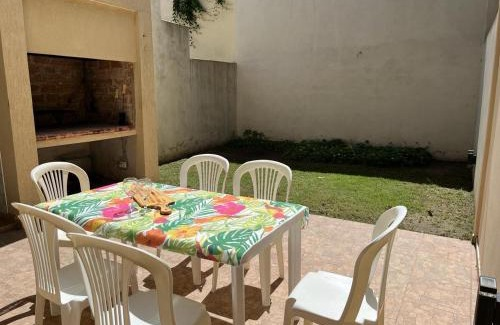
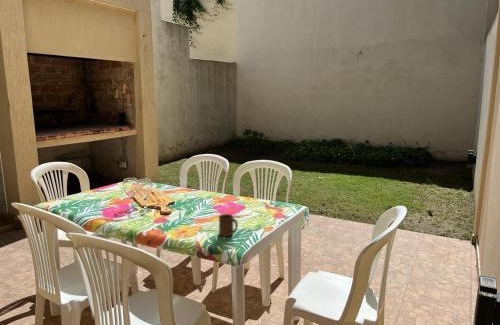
+ cup (228, 225)
